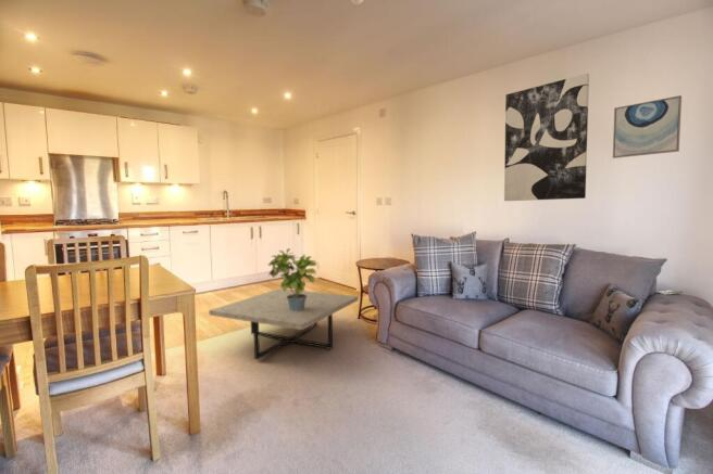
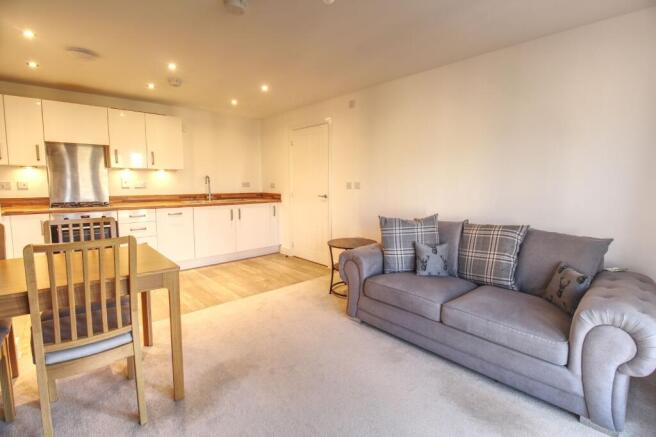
- wall art (542, 142)
- wall art (645, 128)
- coffee table (289, 321)
- potted plant (291, 279)
